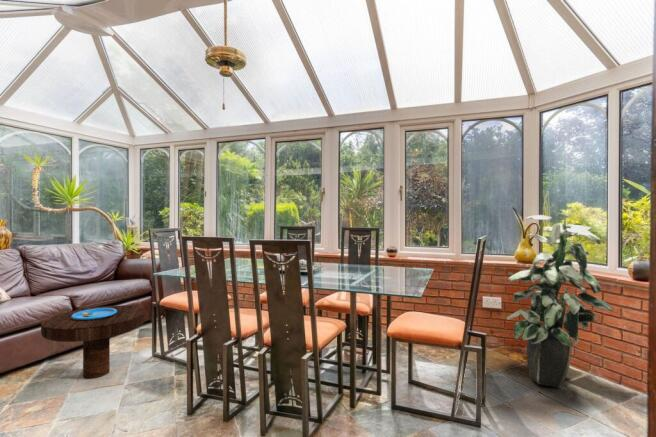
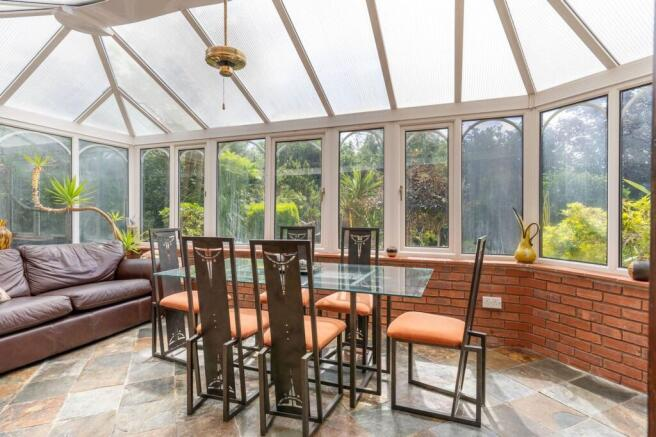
- indoor plant (550, 298)
- side table (96, 343)
